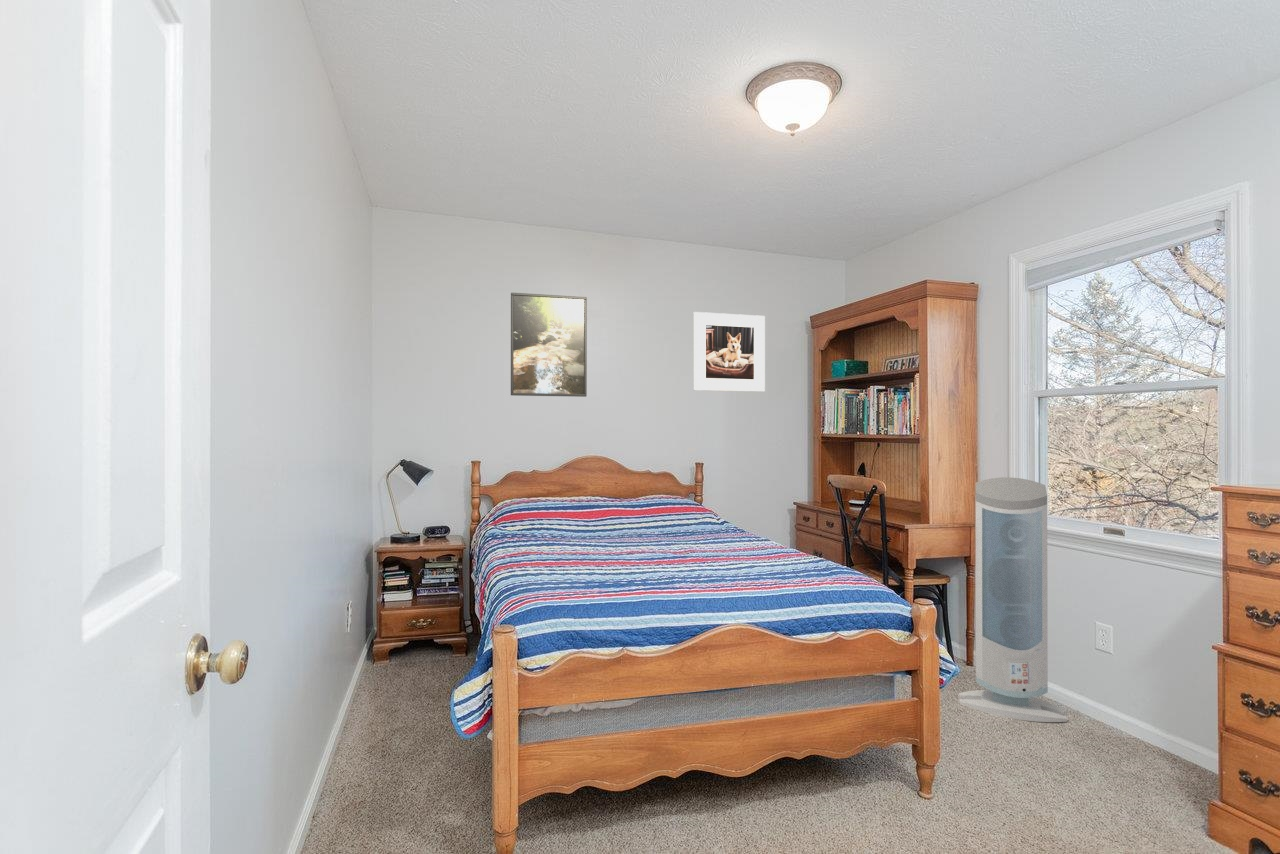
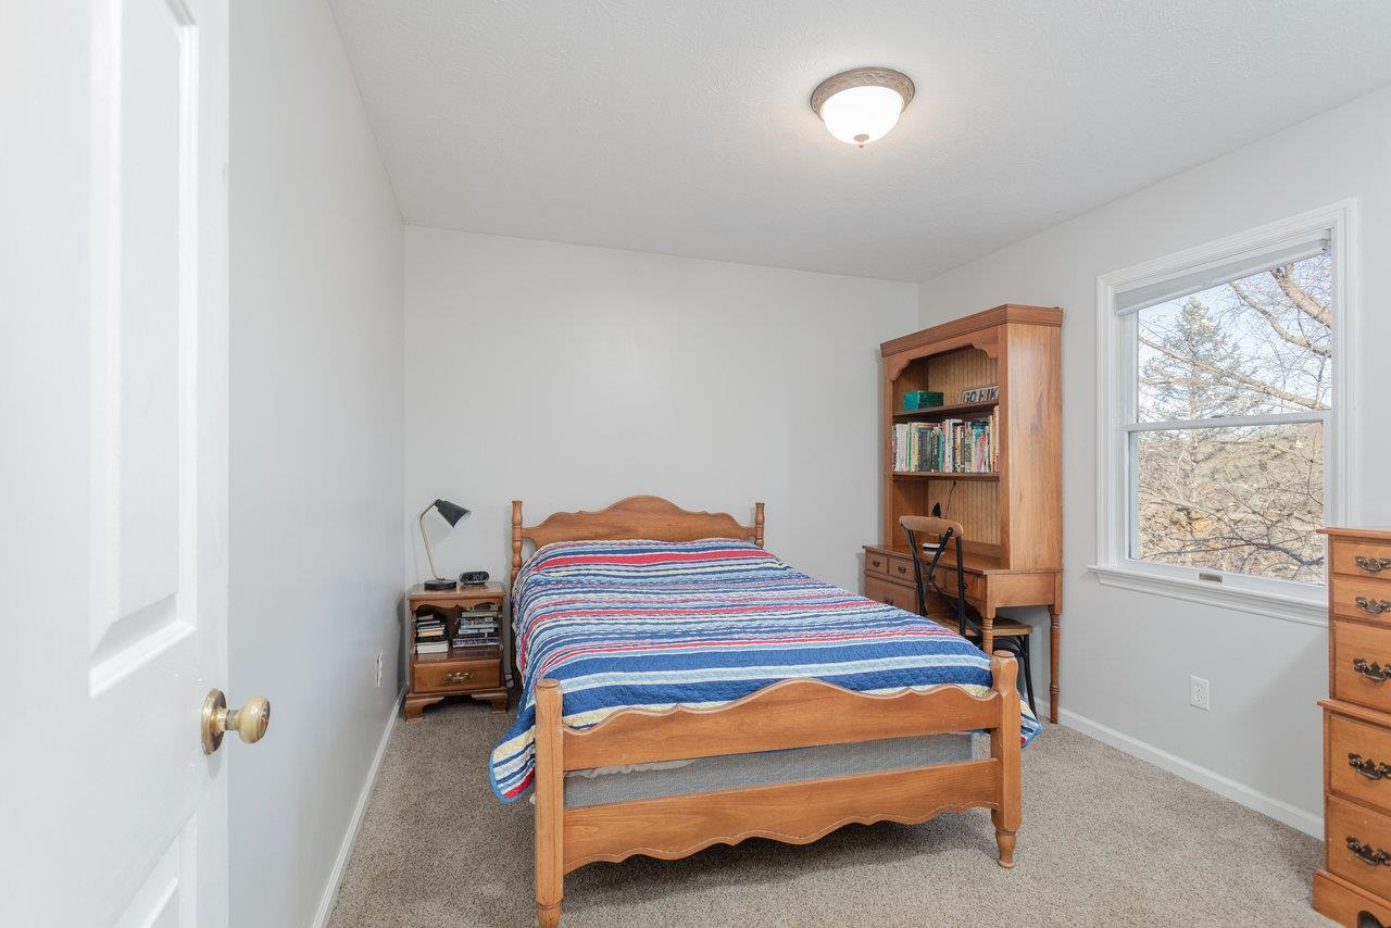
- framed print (729, 352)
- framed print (549, 345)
- air purifier (1010, 593)
